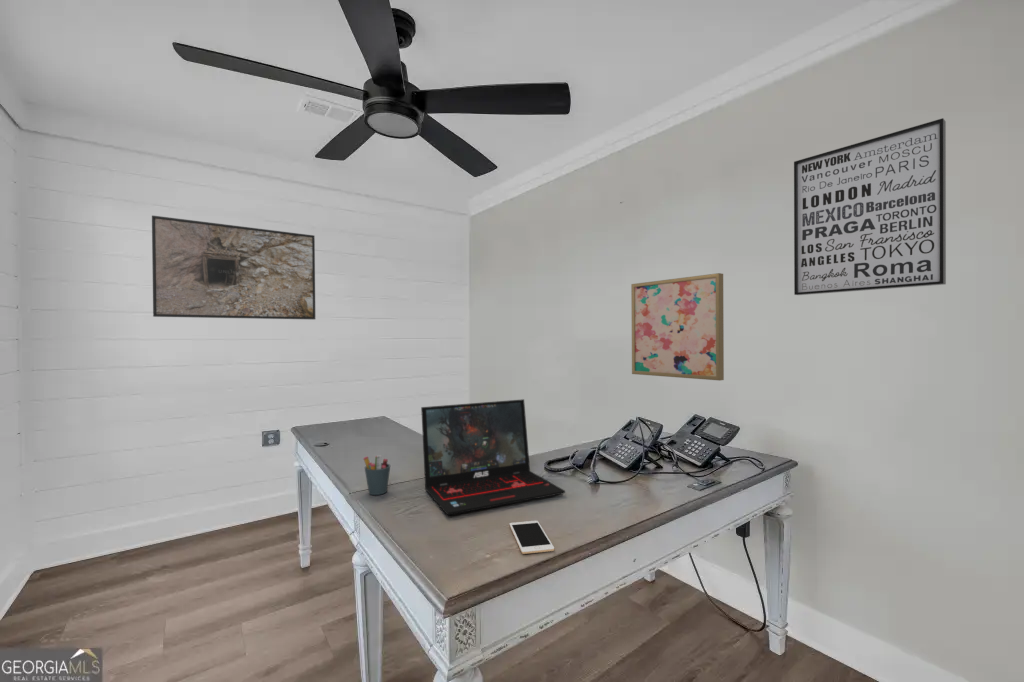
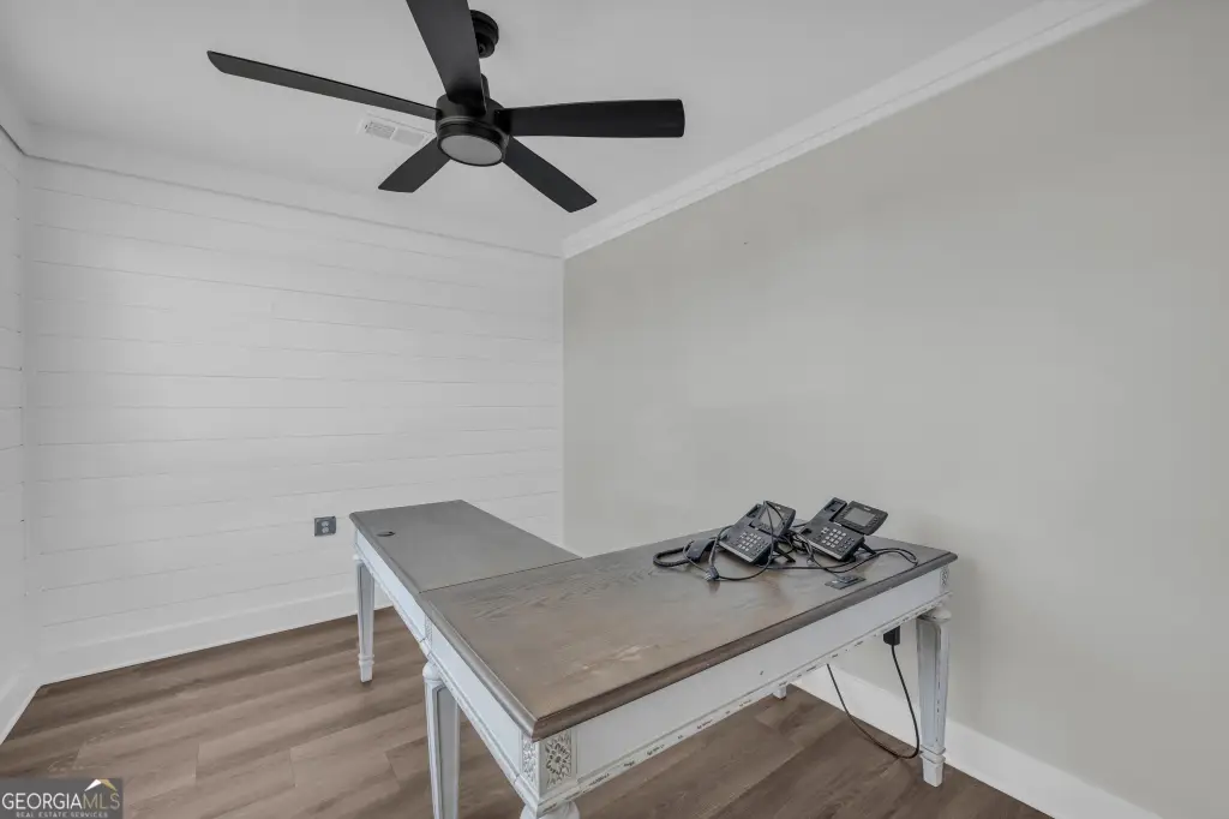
- wall art (673, 328)
- wall art (862, 216)
- cell phone (530, 535)
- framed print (241, 272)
- pen holder (377, 472)
- laptop (491, 450)
